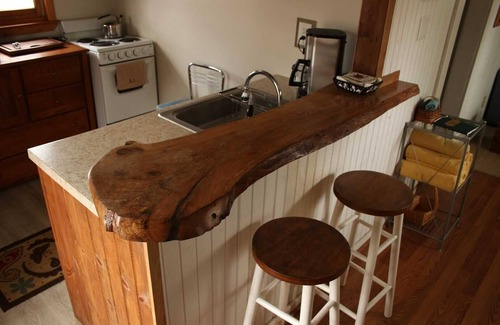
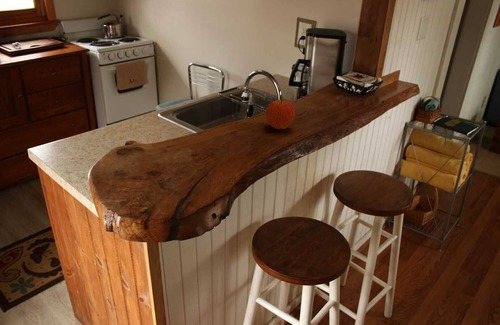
+ fruit (280, 114)
